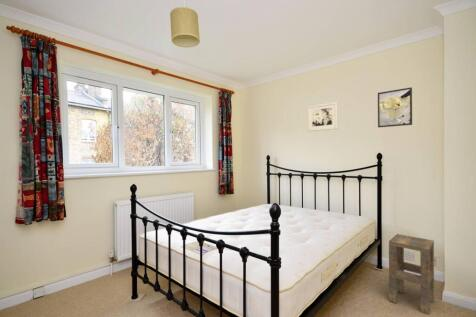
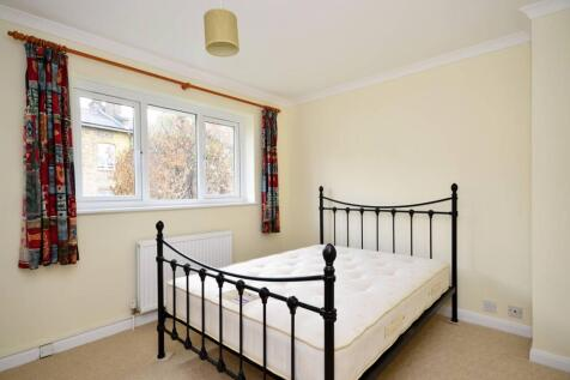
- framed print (394, 108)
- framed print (322, 117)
- side table (411, 270)
